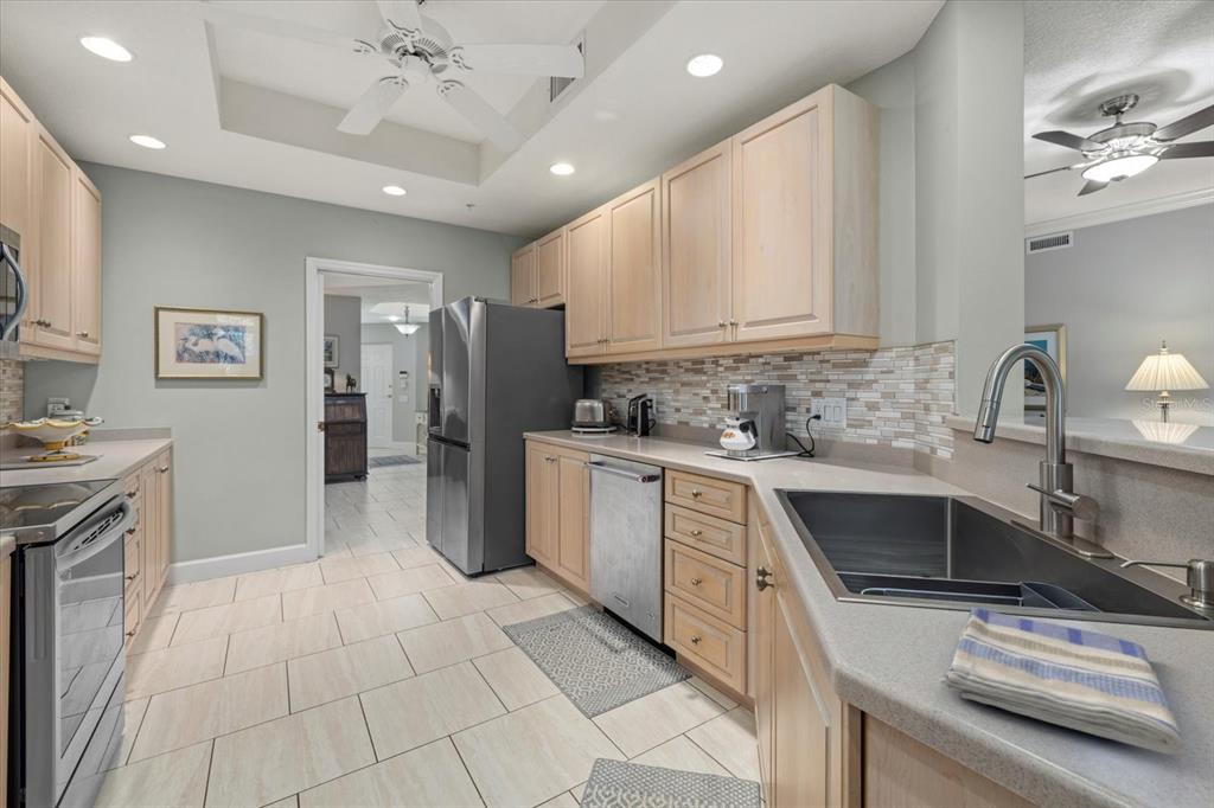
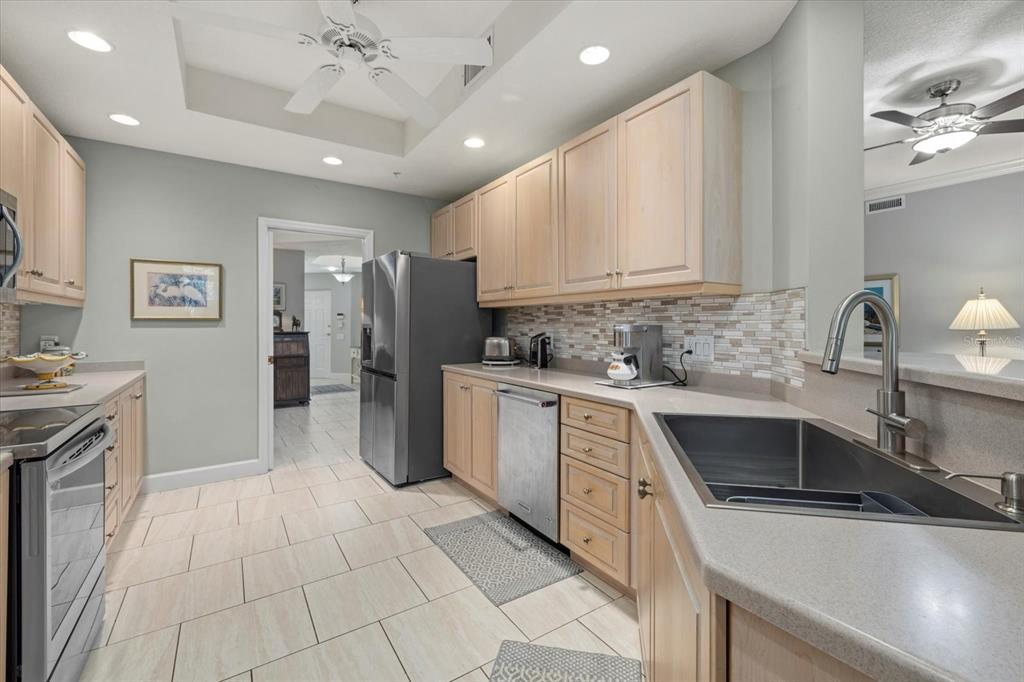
- dish towel (1049, 662)
